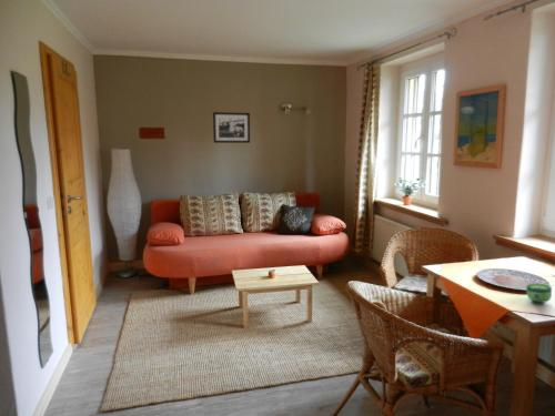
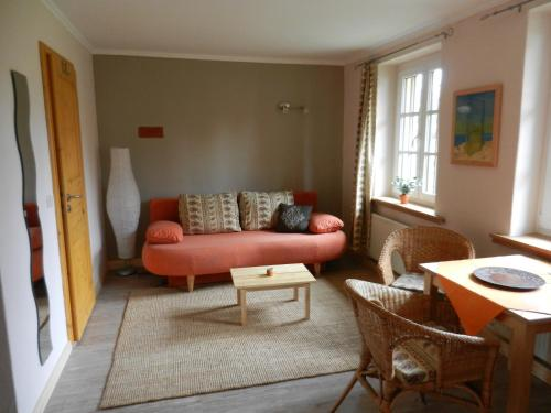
- picture frame (231, 128)
- cup (537, 292)
